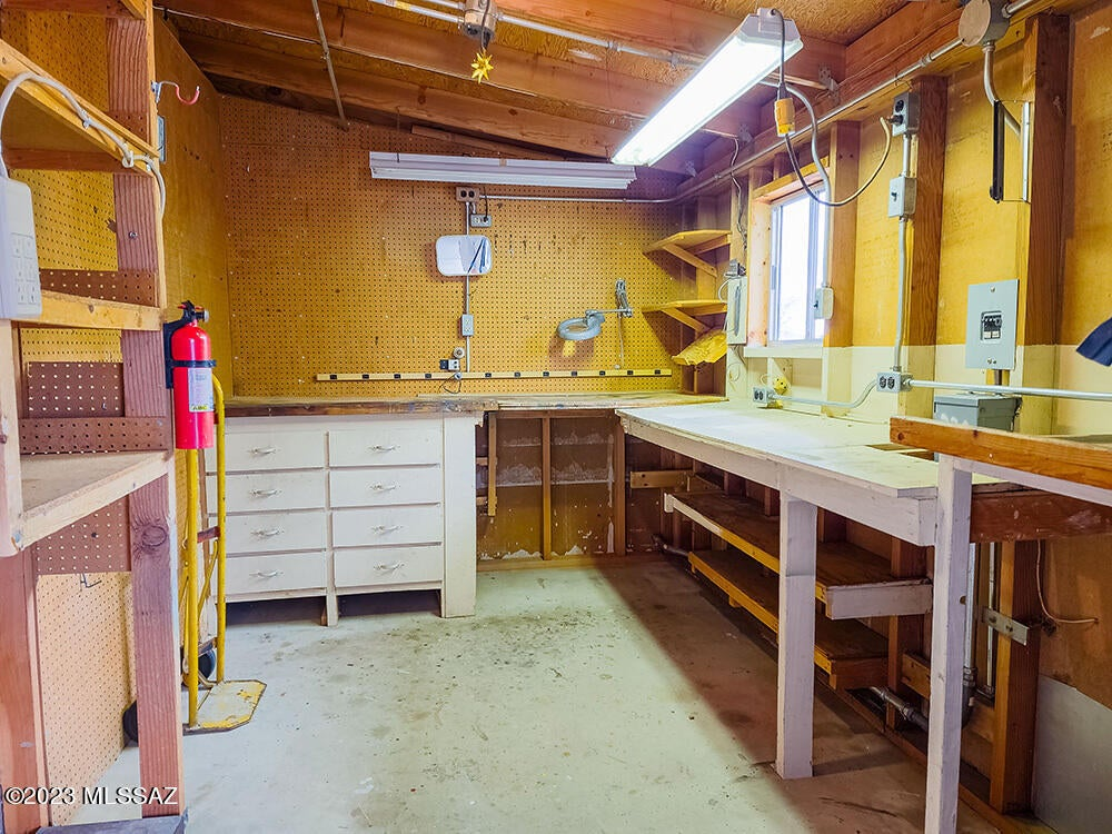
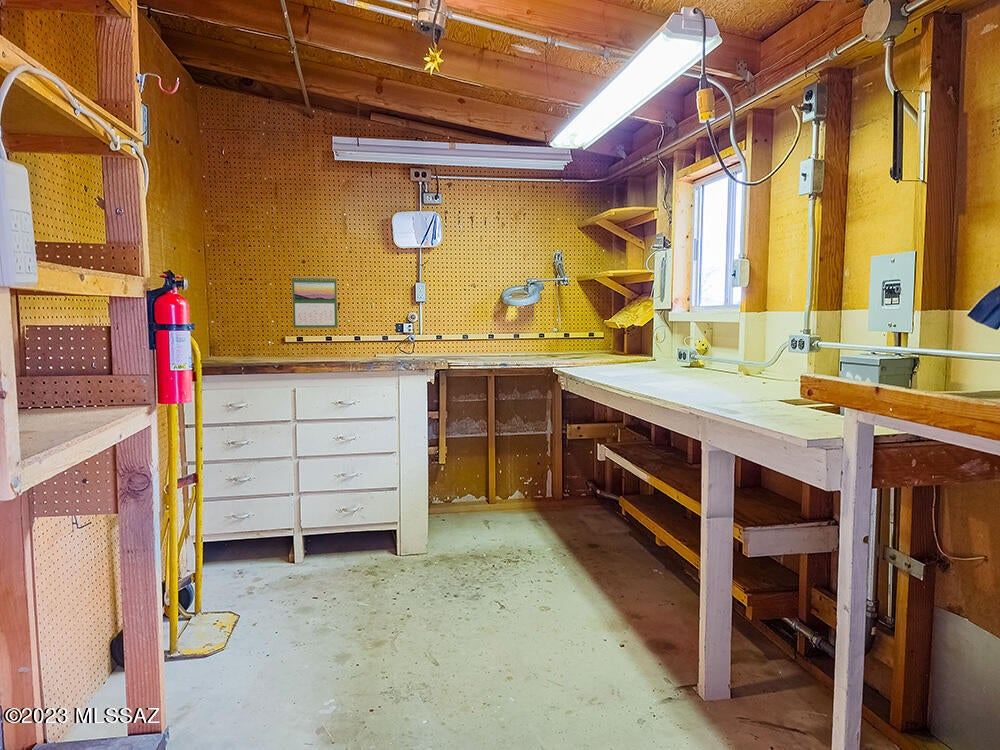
+ calendar (315, 301)
